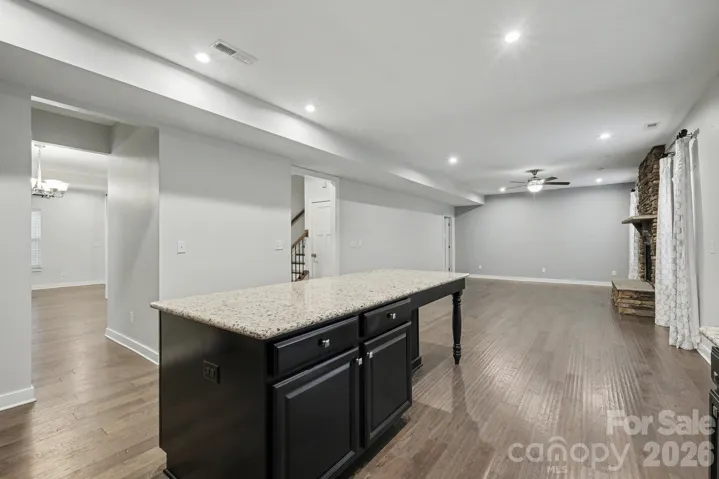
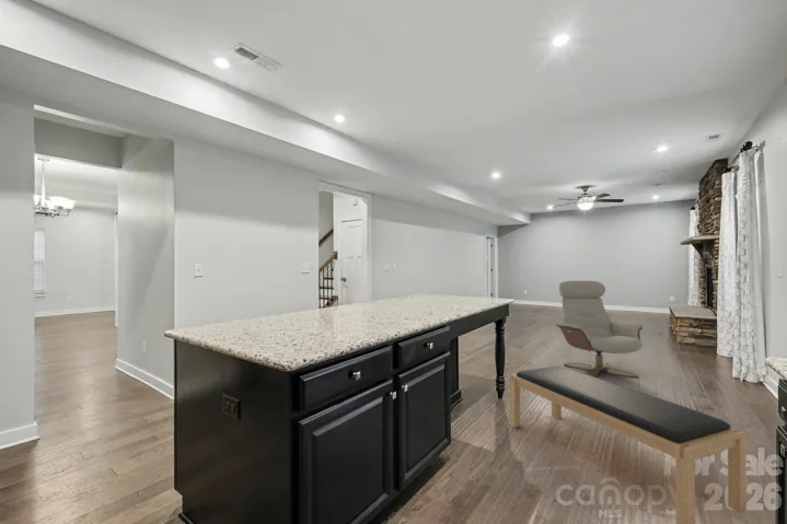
+ chair (597, 325)
+ bench (603, 423)
